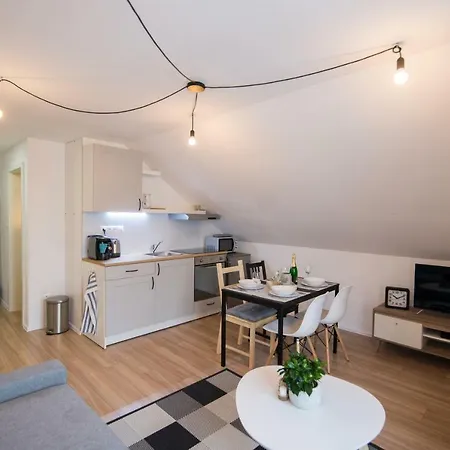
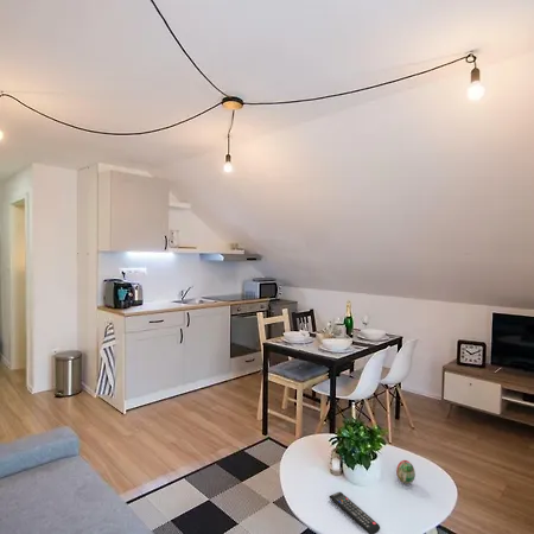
+ decorative egg (405, 471)
+ remote control (352, 511)
